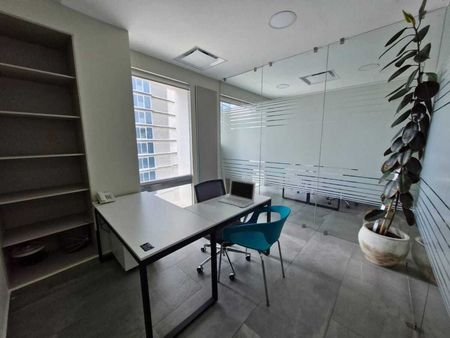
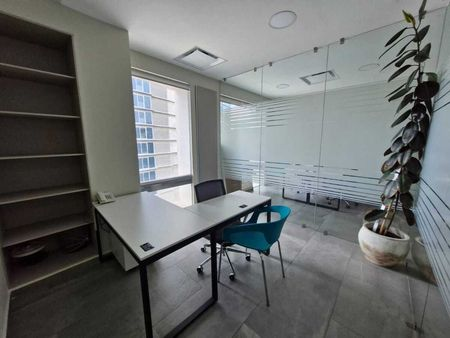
- laptop (236, 191)
